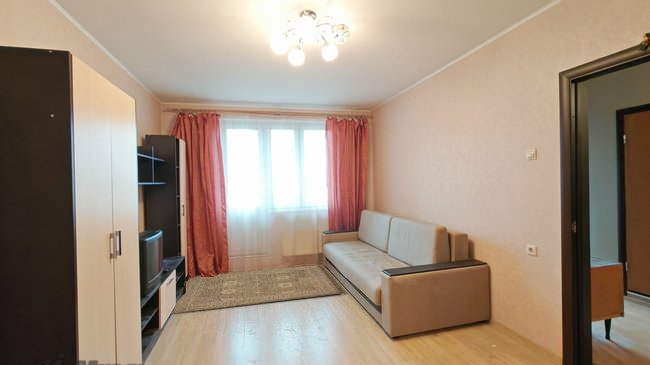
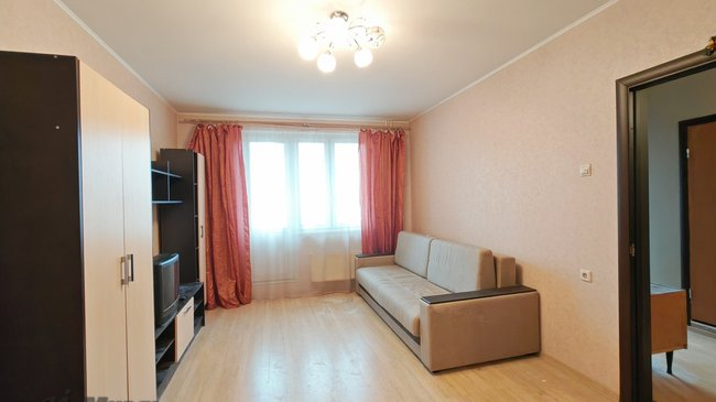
- rug (258, 284)
